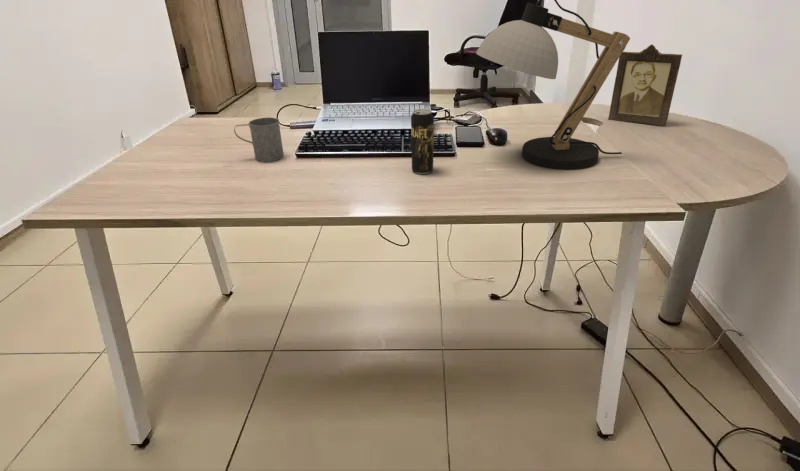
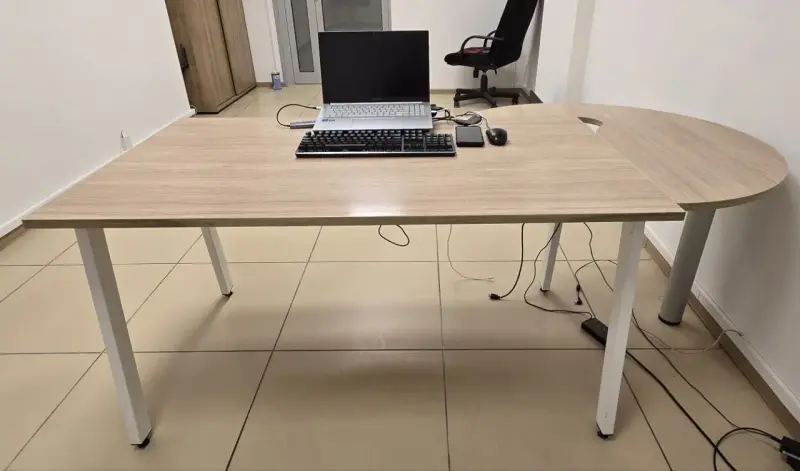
- beverage can (422, 140)
- desk lamp (555, 78)
- mug (259, 140)
- photo frame (645, 82)
